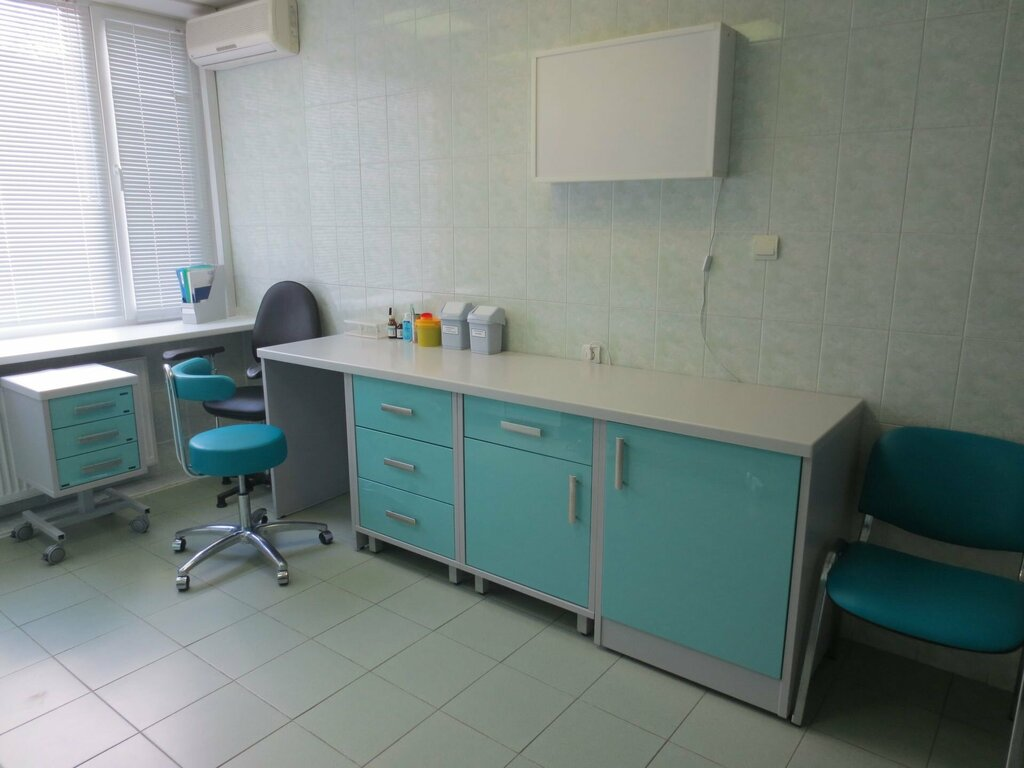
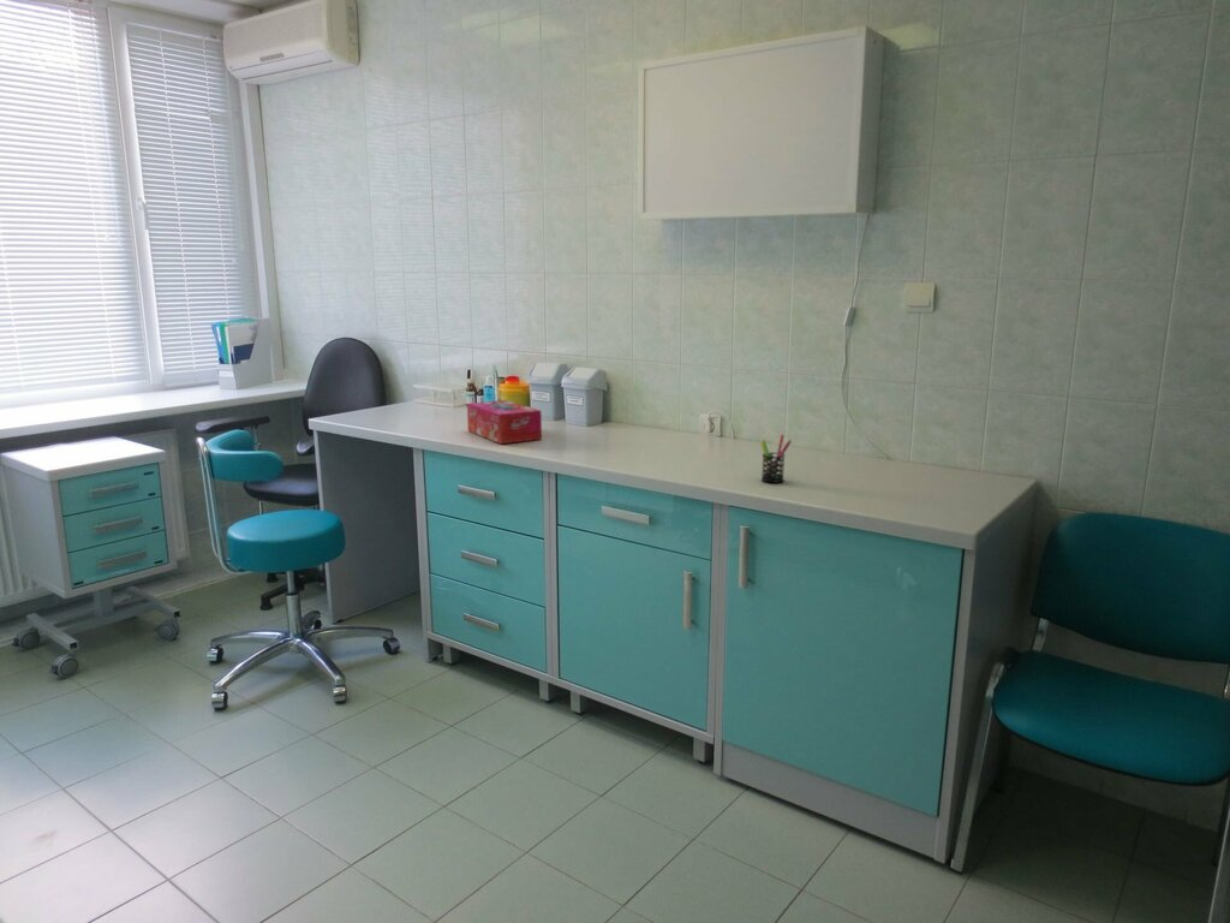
+ pen holder (772, 457)
+ tissue box (503, 421)
